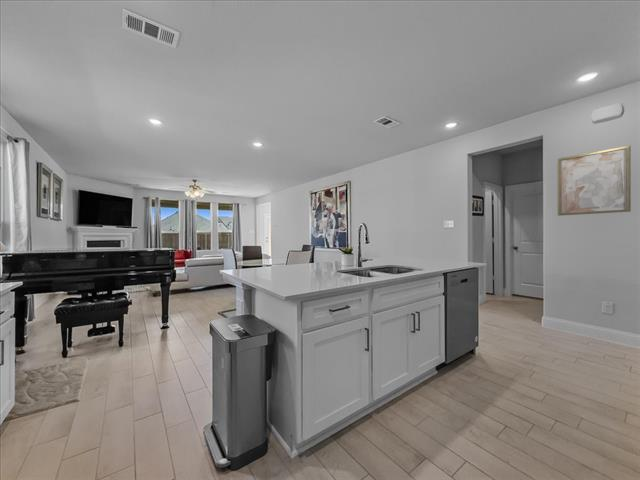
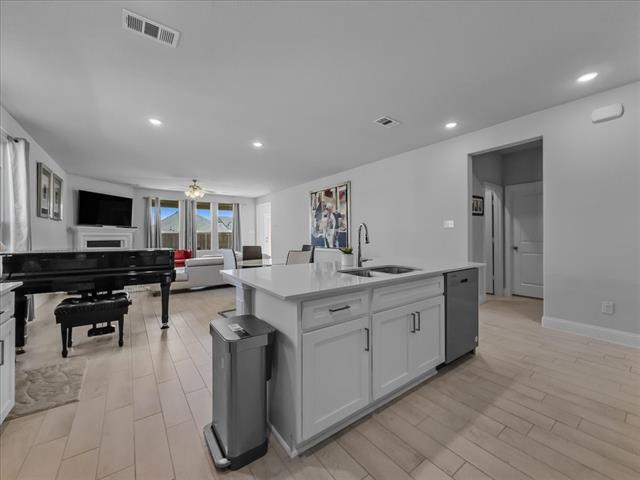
- wall art (591, 183)
